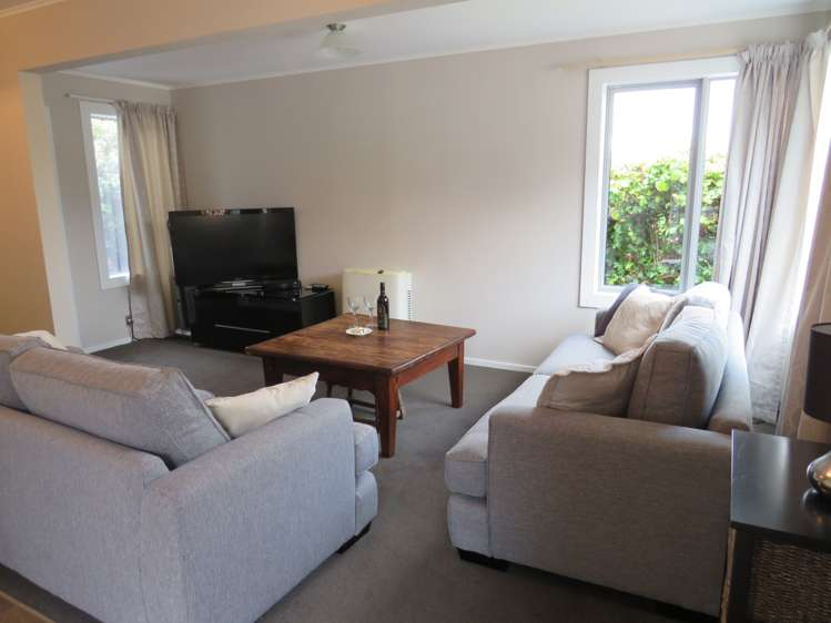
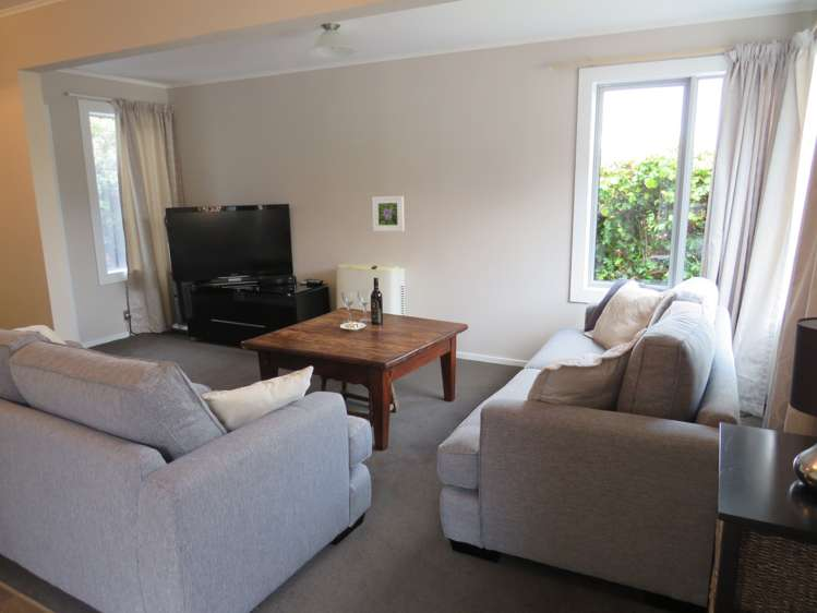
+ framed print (387, 214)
